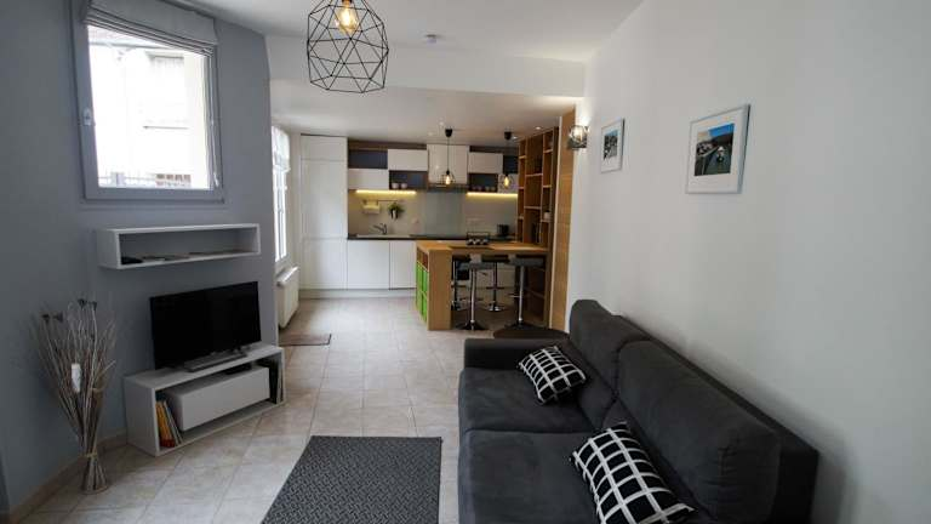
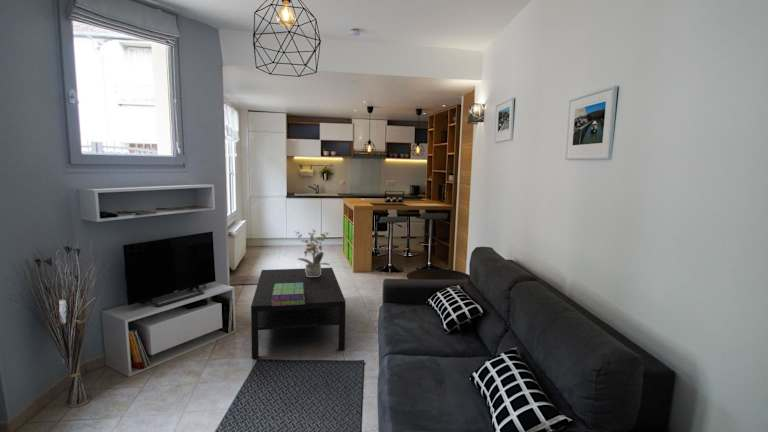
+ potted plant (313, 253)
+ stack of books (288, 293)
+ coffee table (298, 305)
